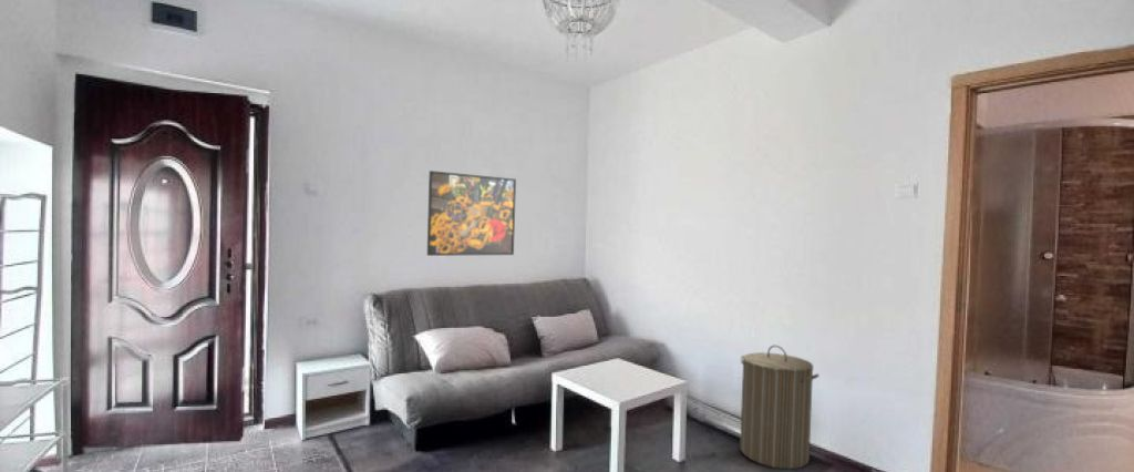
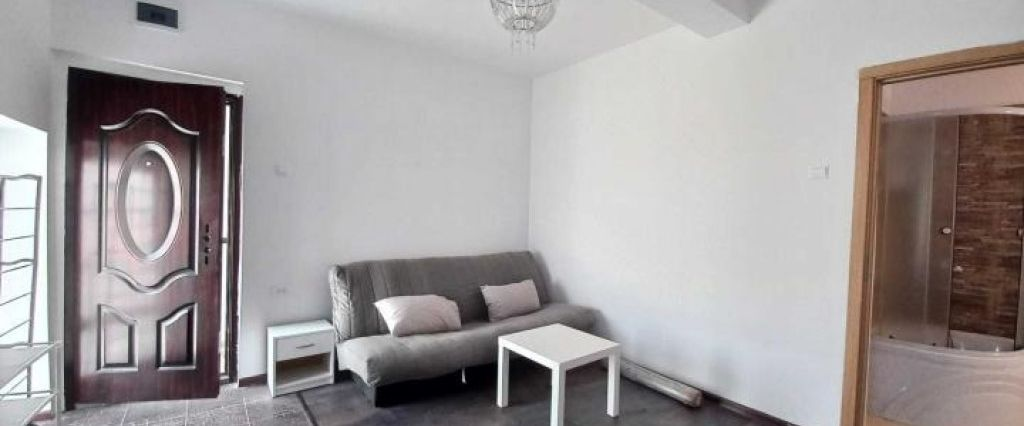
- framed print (473, 215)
- laundry hamper (775, 400)
